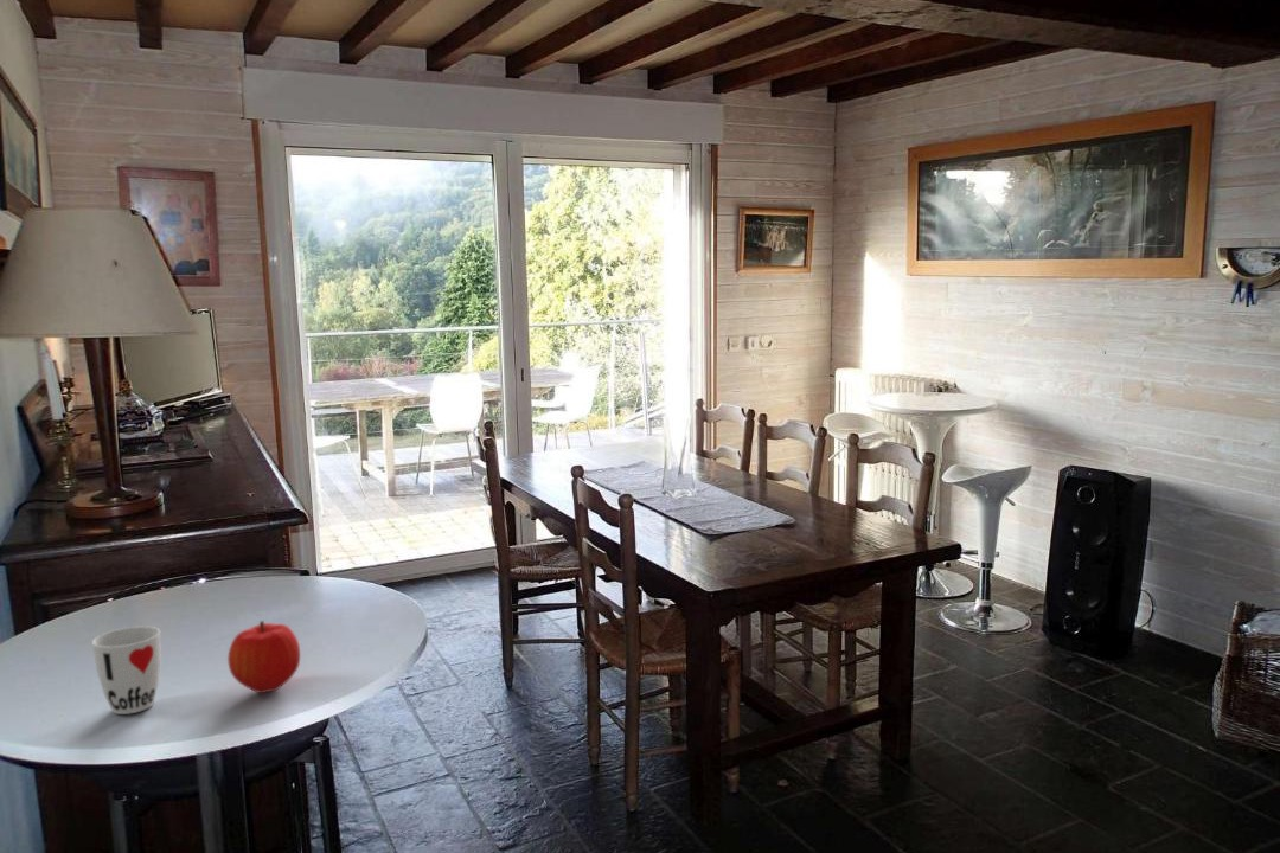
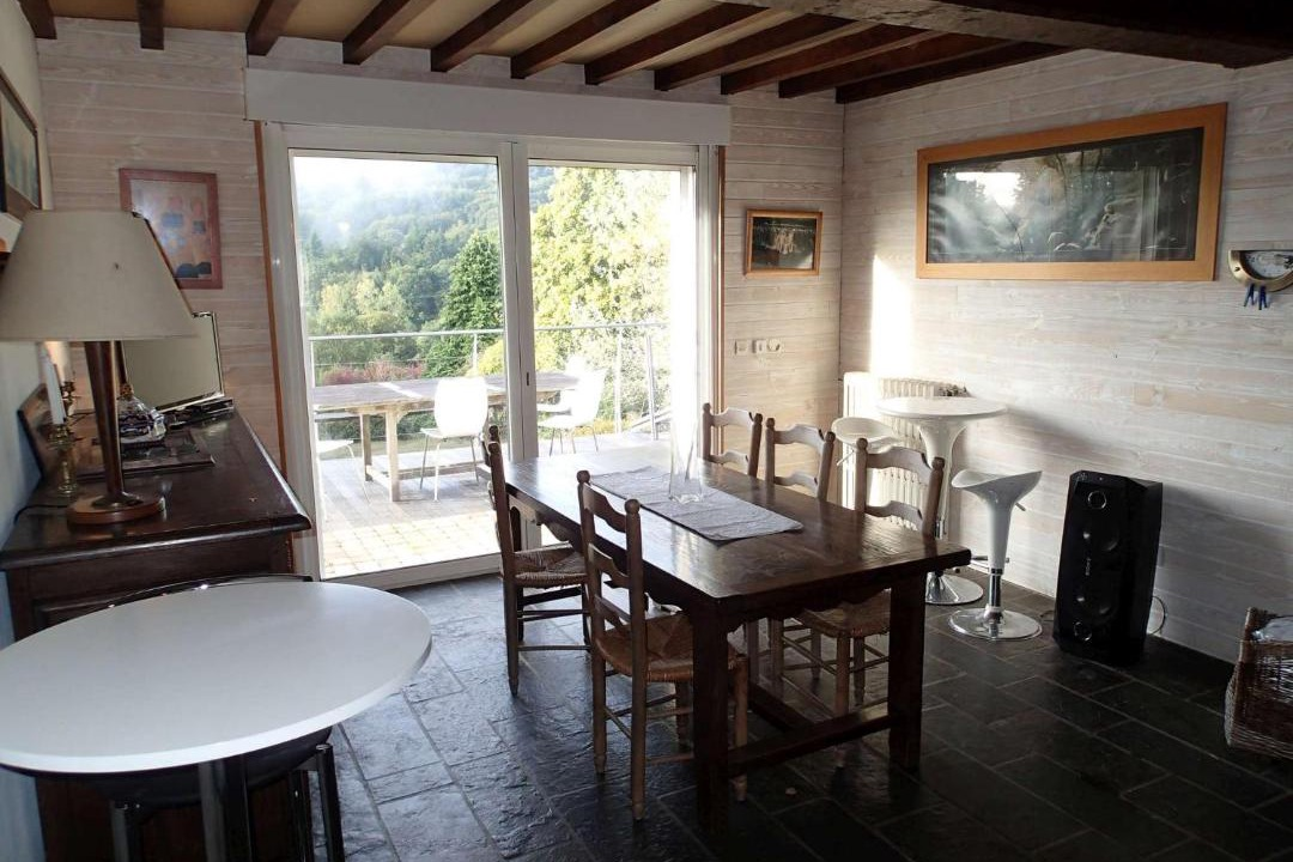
- fruit (264, 655)
- cup (129, 671)
